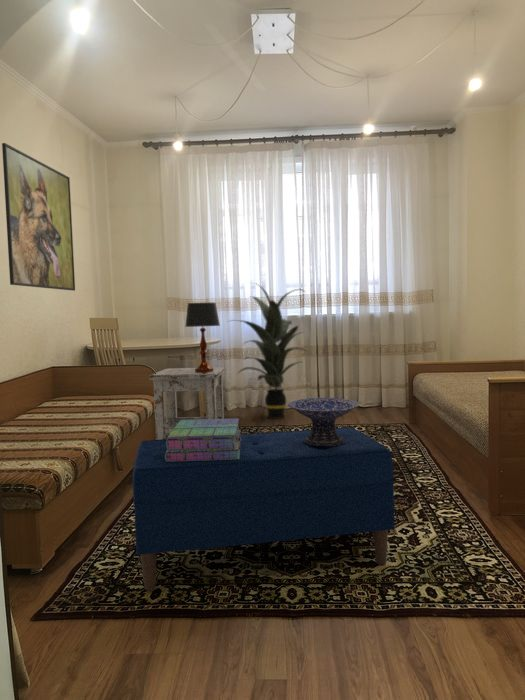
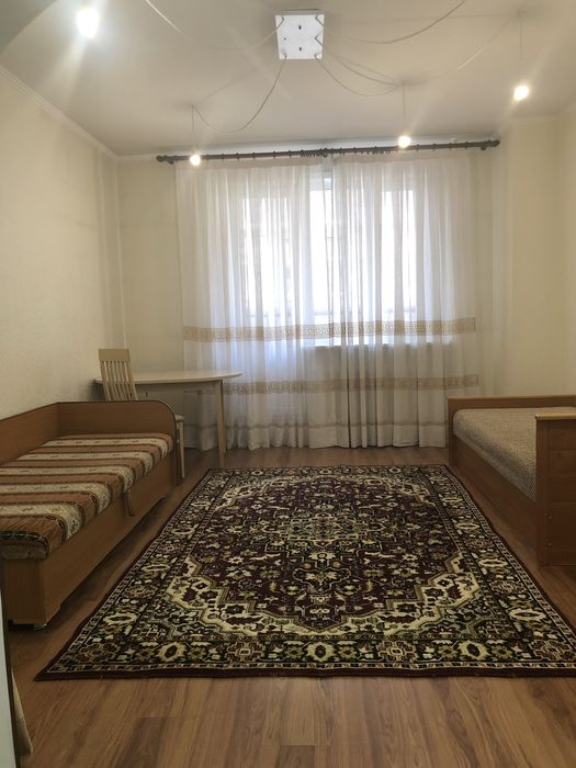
- table lamp (203, 336)
- decorative bowl (323, 421)
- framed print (42, 225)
- indoor plant (269, 350)
- stack of books (205, 437)
- stool (190, 417)
- bench (259, 499)
